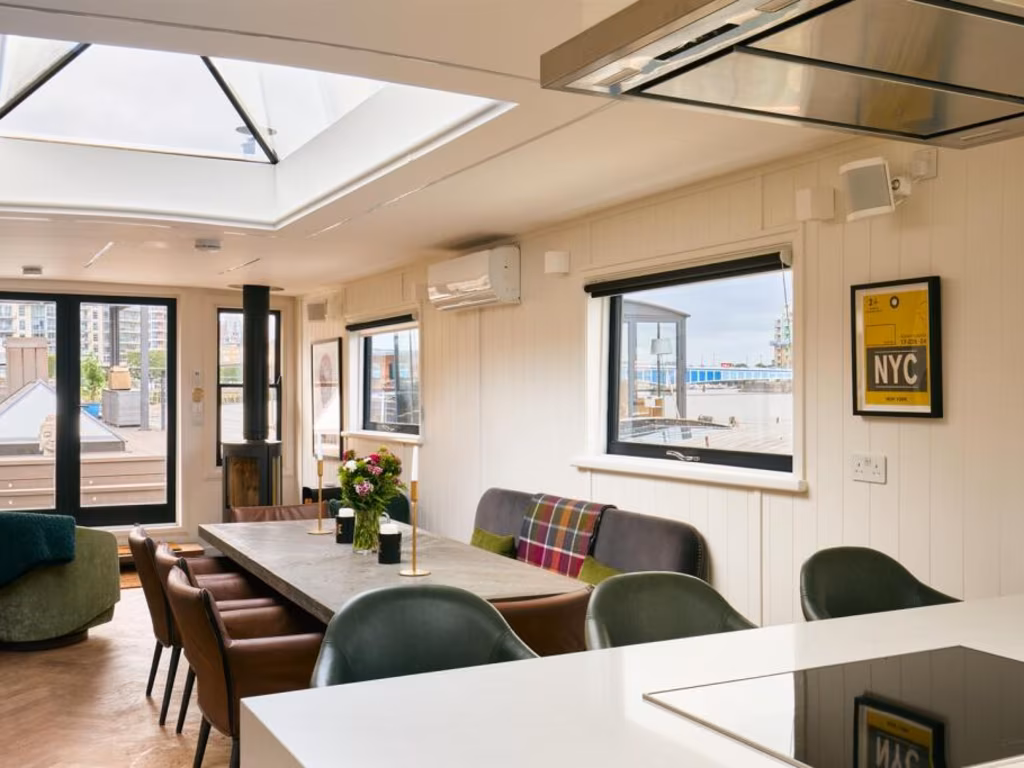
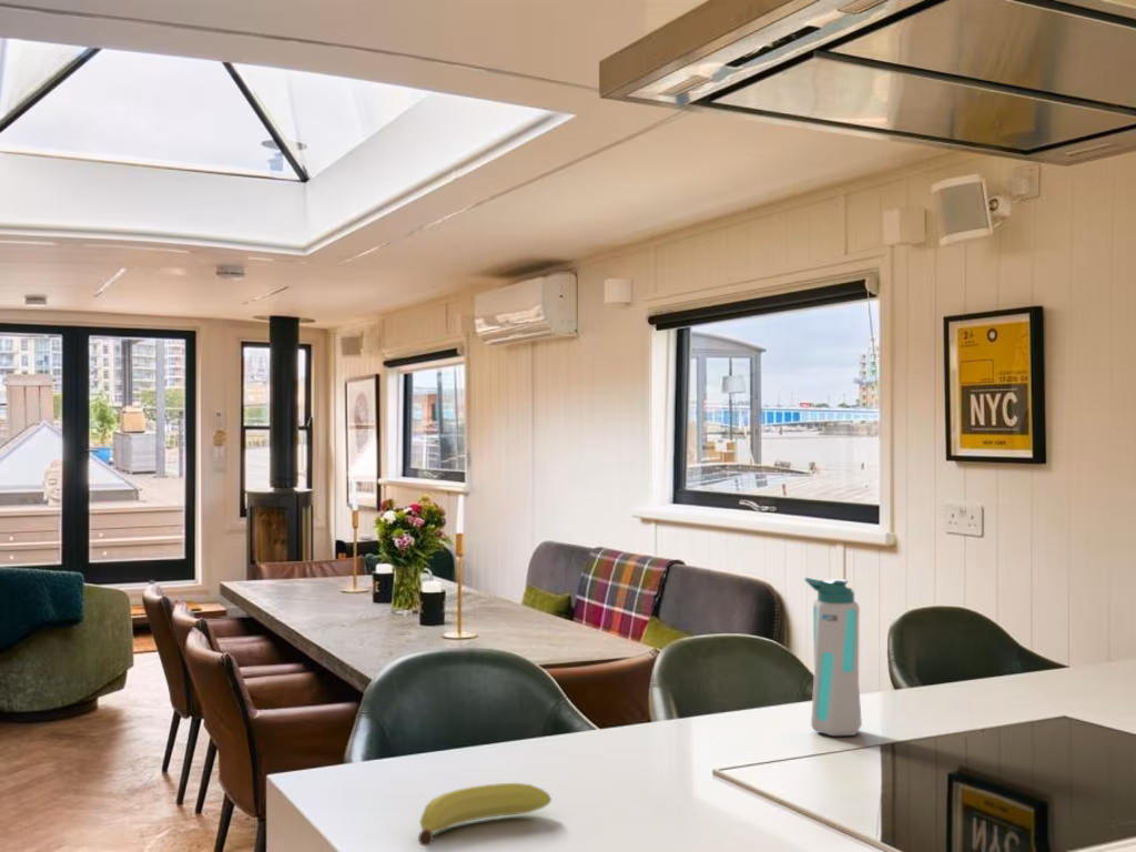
+ fruit (484, 810)
+ water bottle (833, 653)
